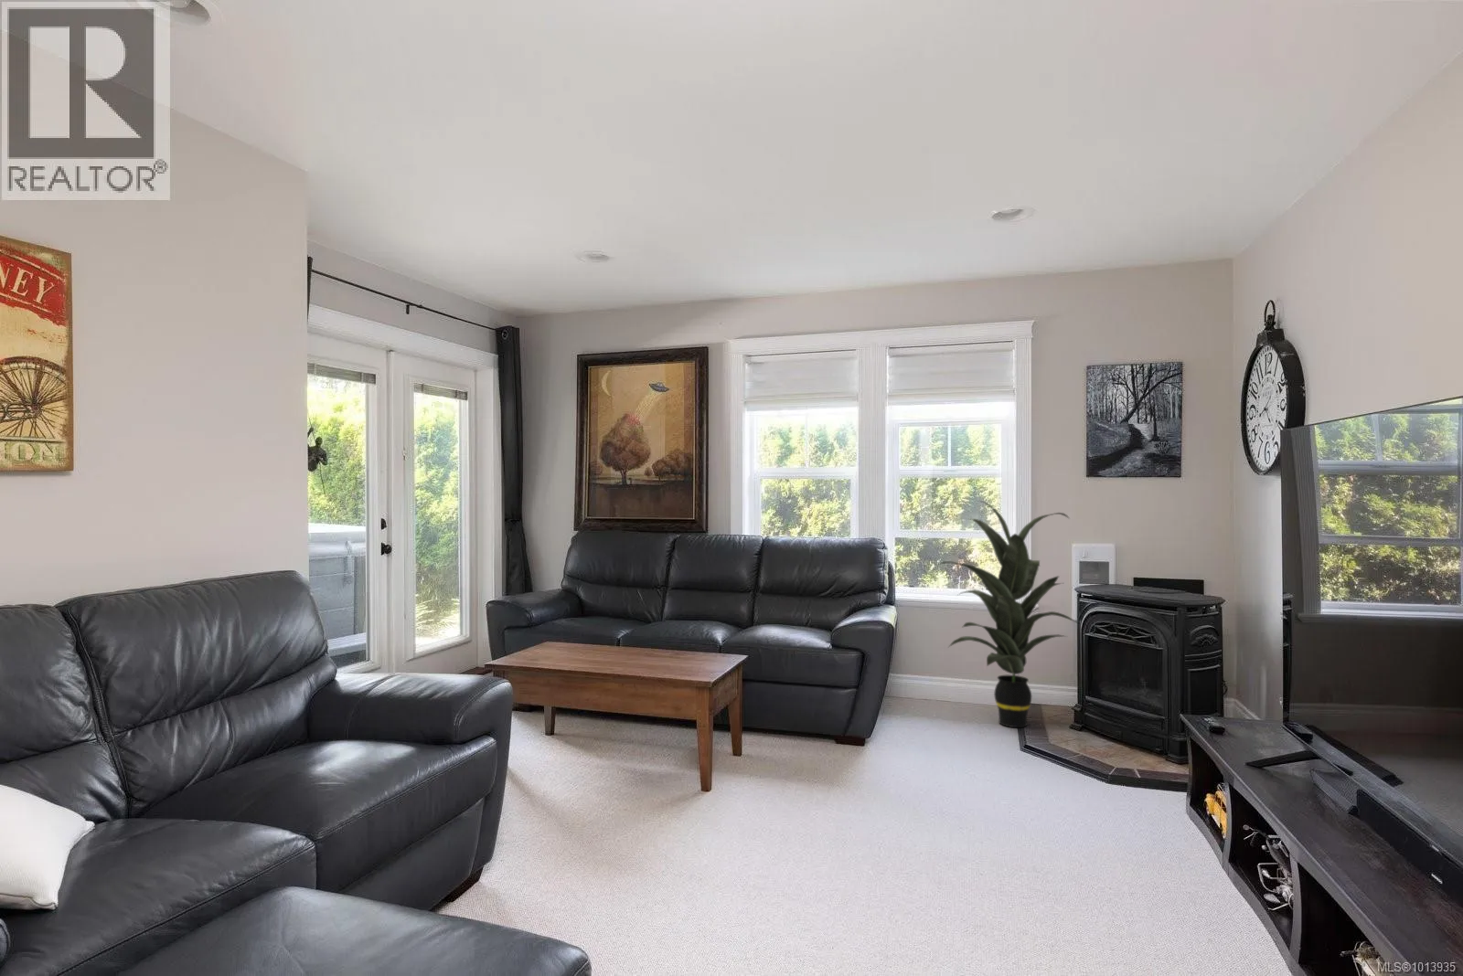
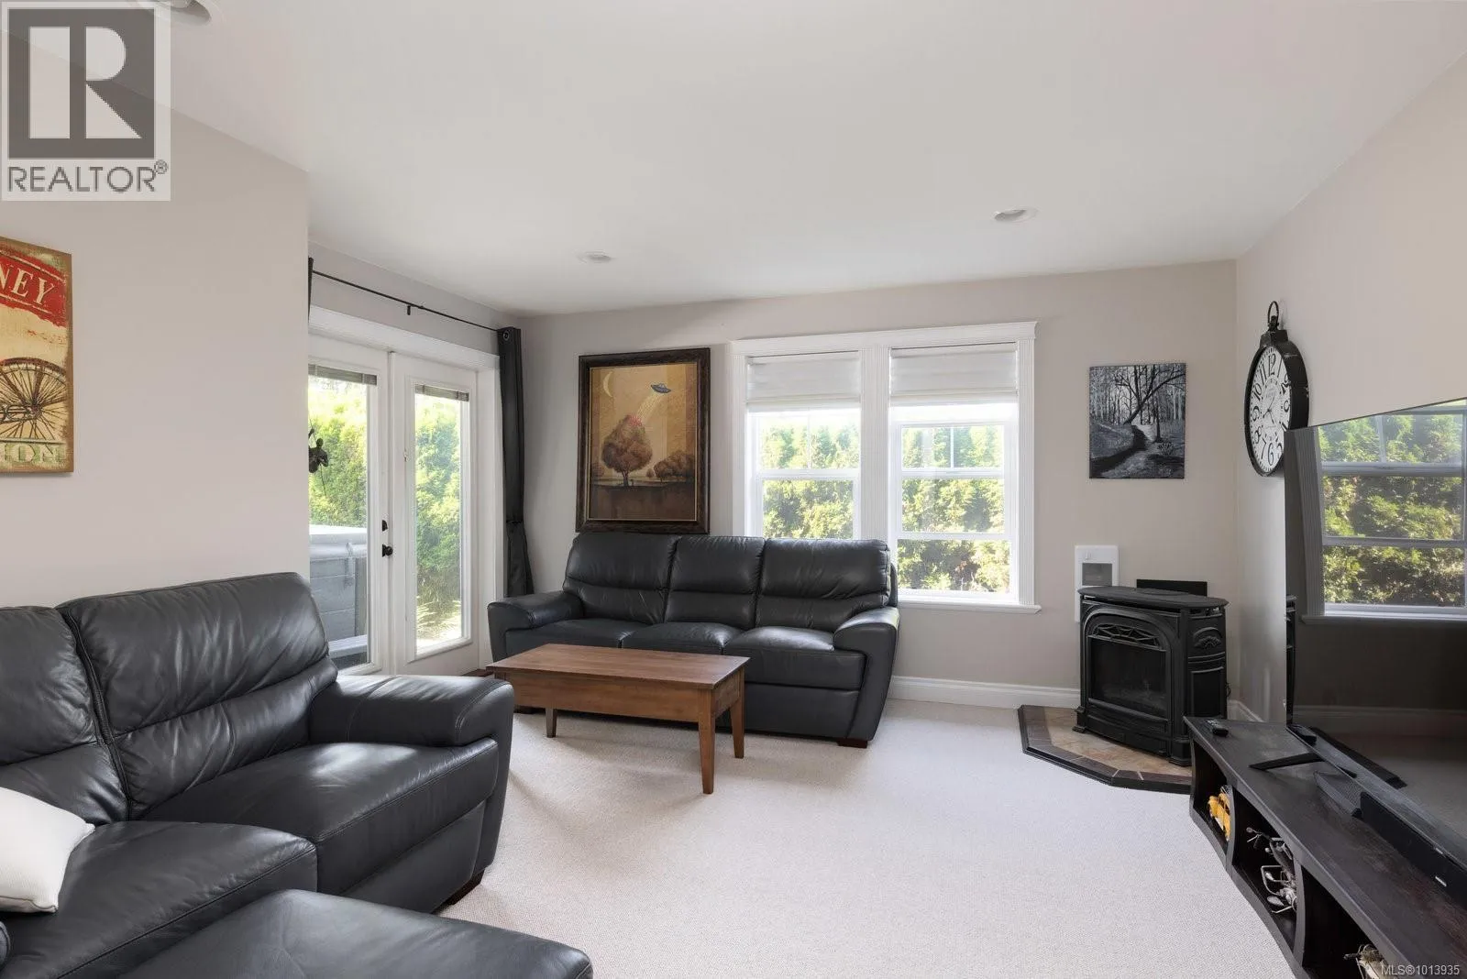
- indoor plant (1004, 610)
